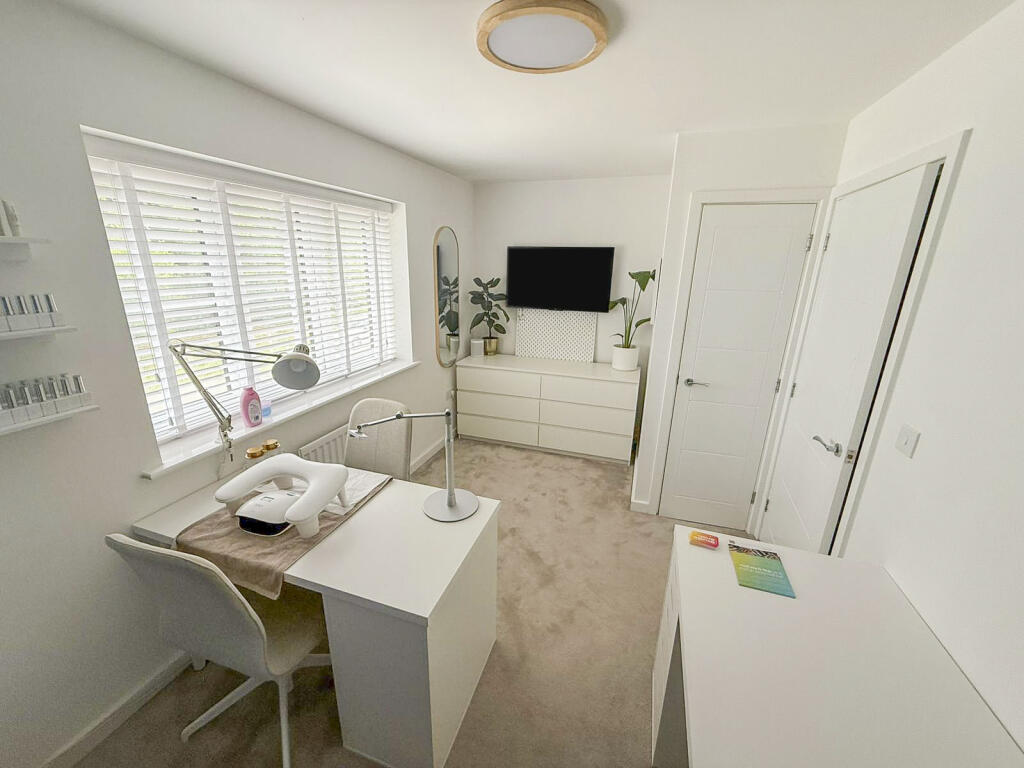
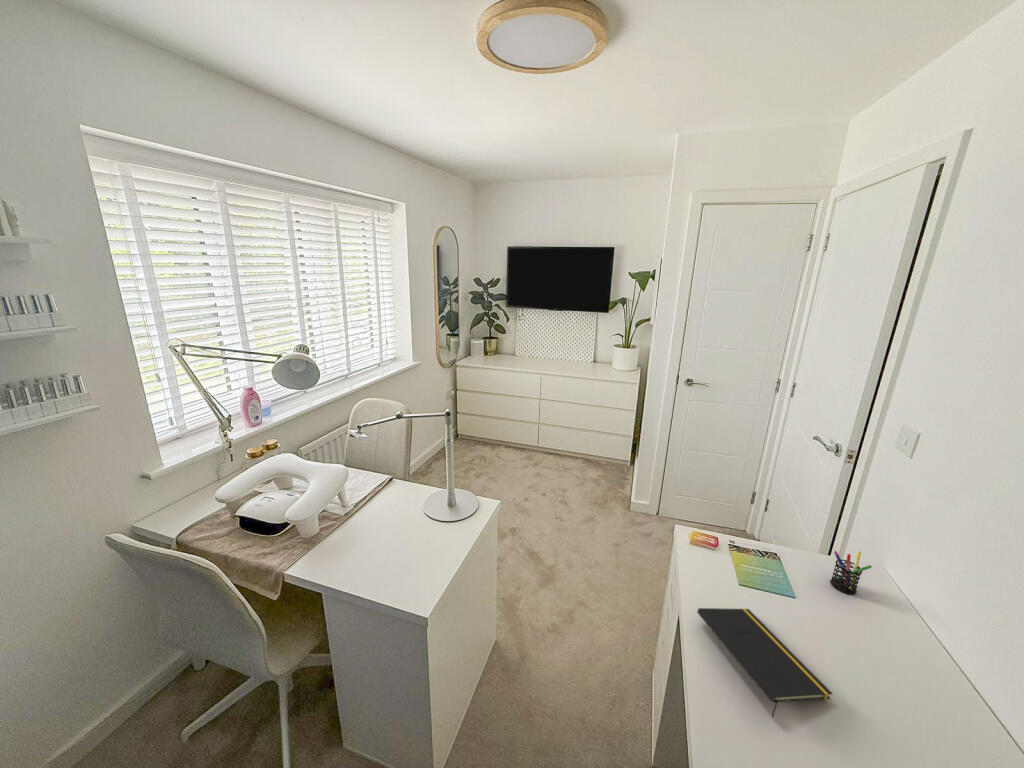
+ notepad (758, 649)
+ pen holder (850, 570)
